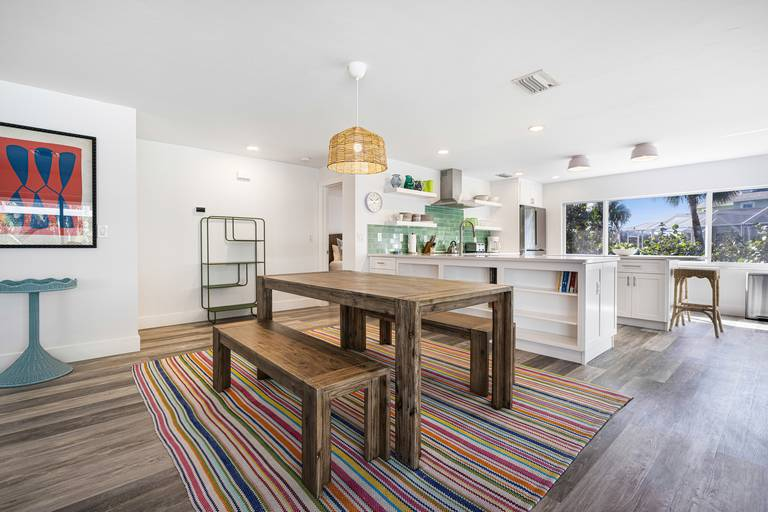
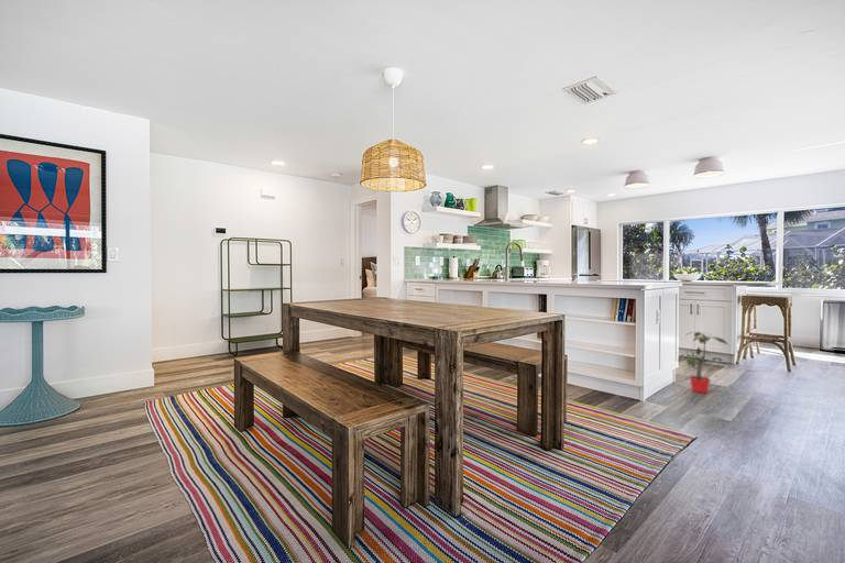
+ potted plant (703, 362)
